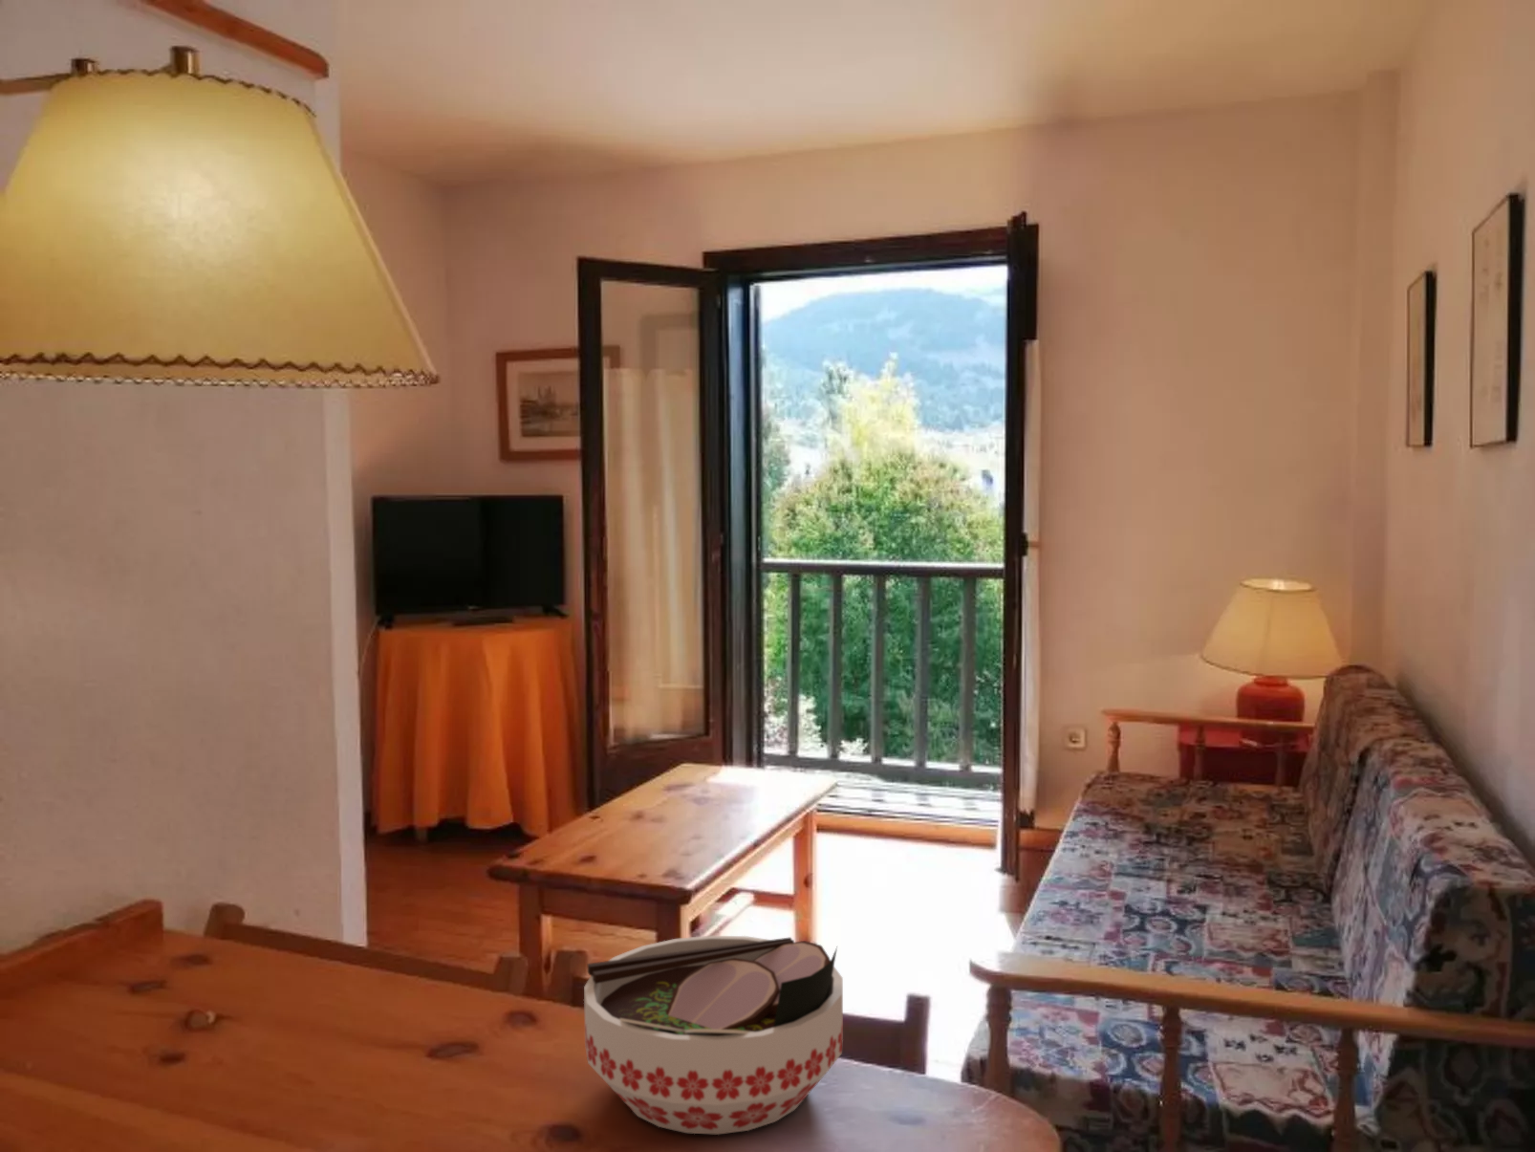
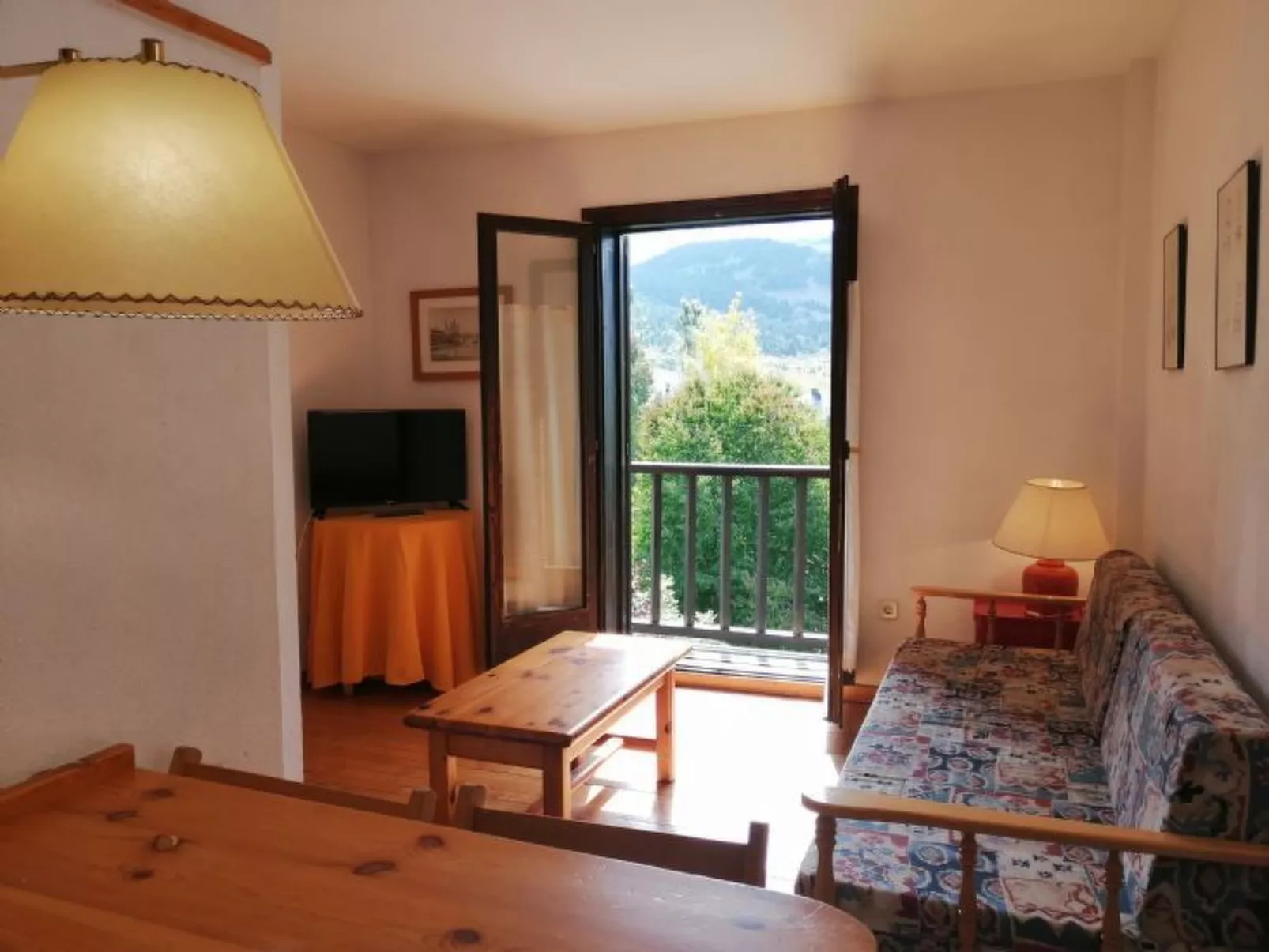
- bowl (714, 1013)
